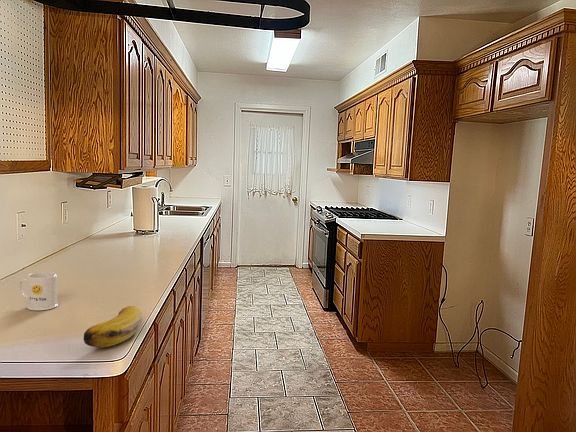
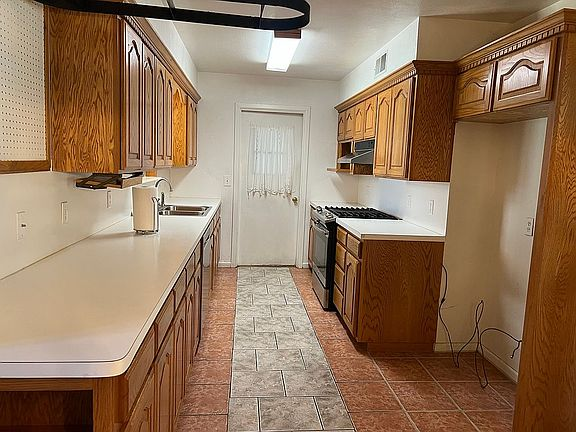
- mug (38, 290)
- banana (110, 323)
